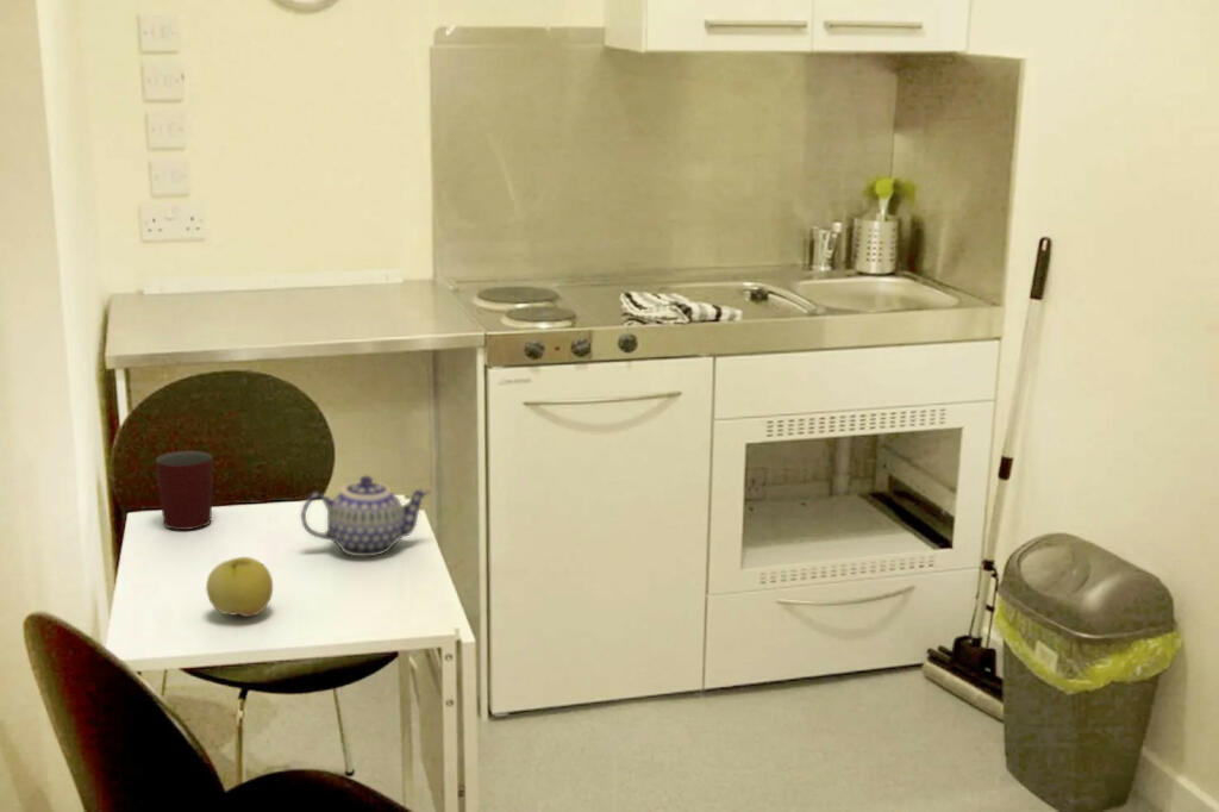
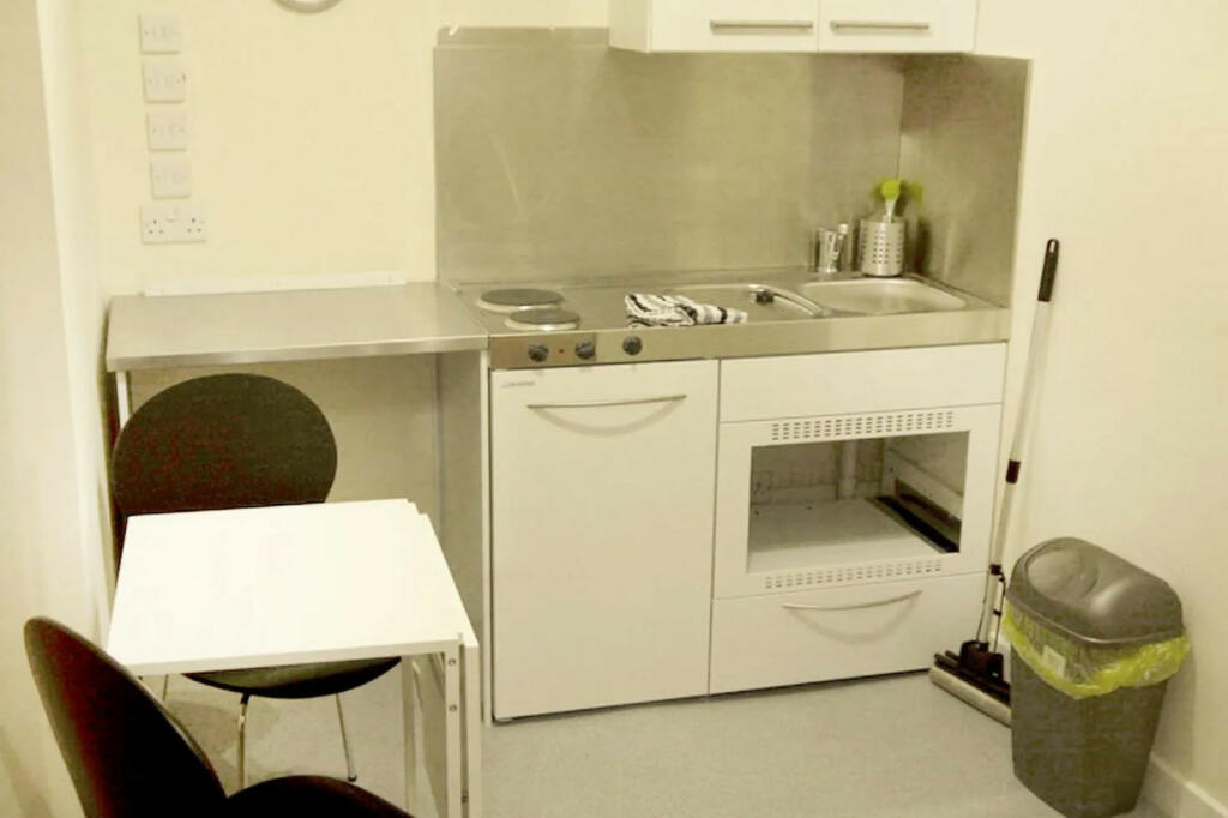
- mug (183, 487)
- teapot (365, 512)
- apple (240, 586)
